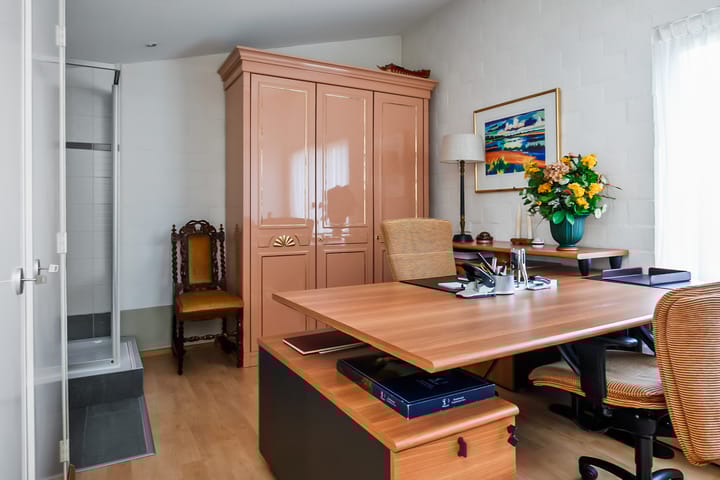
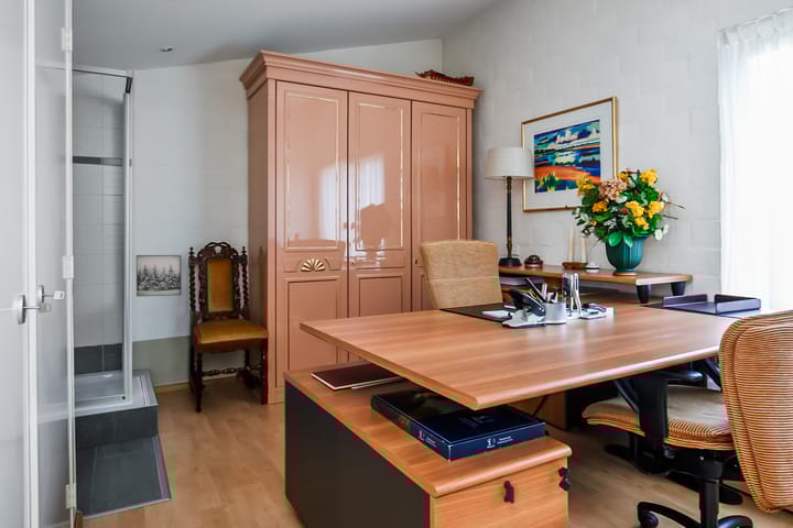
+ wall art (159, 275)
